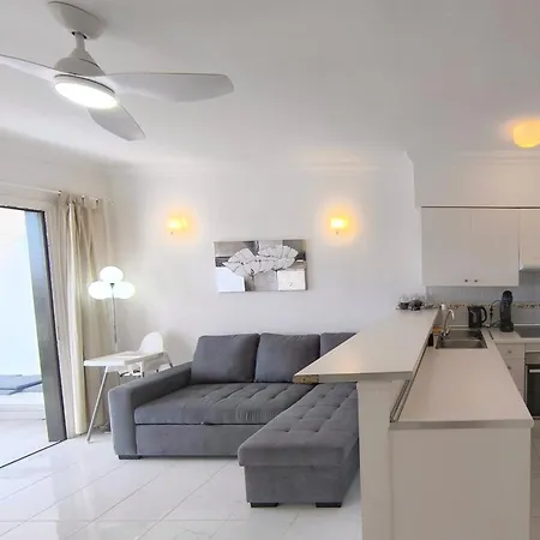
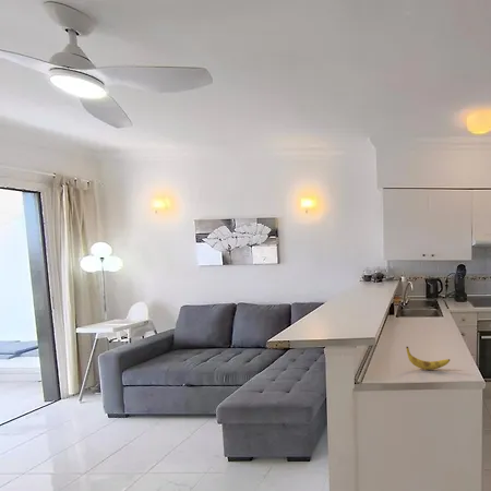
+ banana (428, 361)
